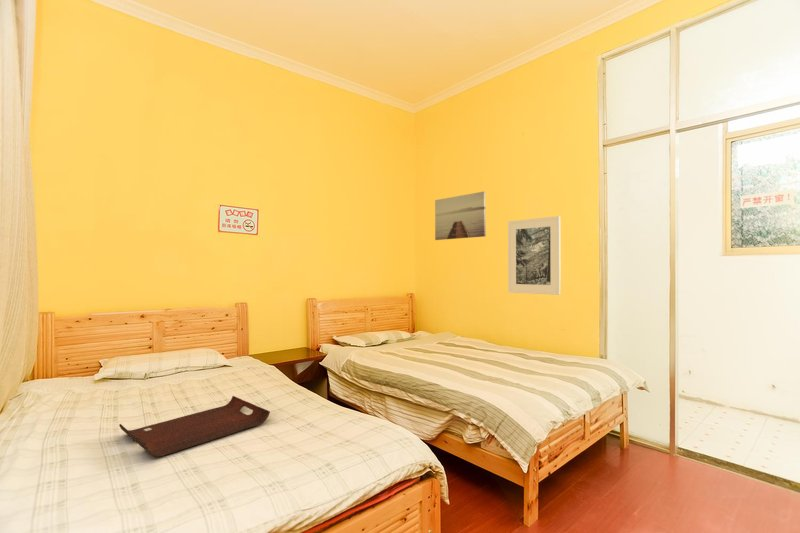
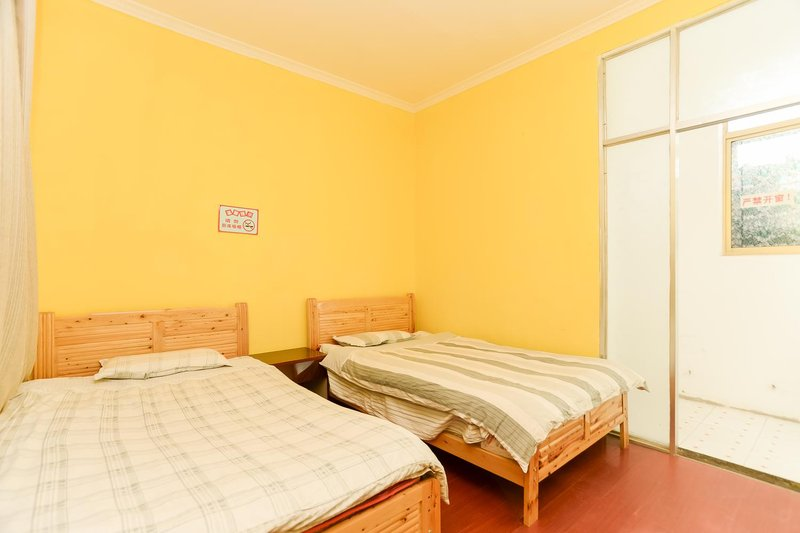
- serving tray (197, 422)
- wall art (458, 217)
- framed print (533, 256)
